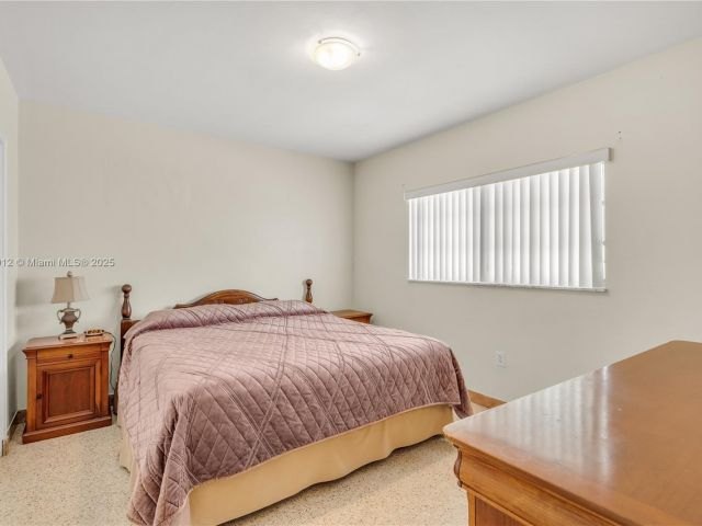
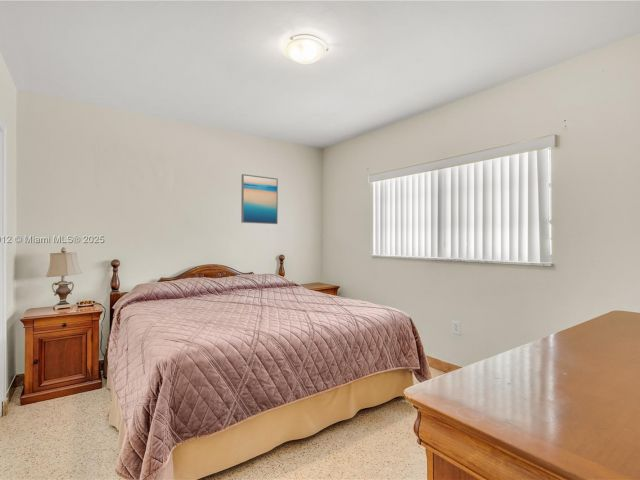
+ wall art (260, 199)
